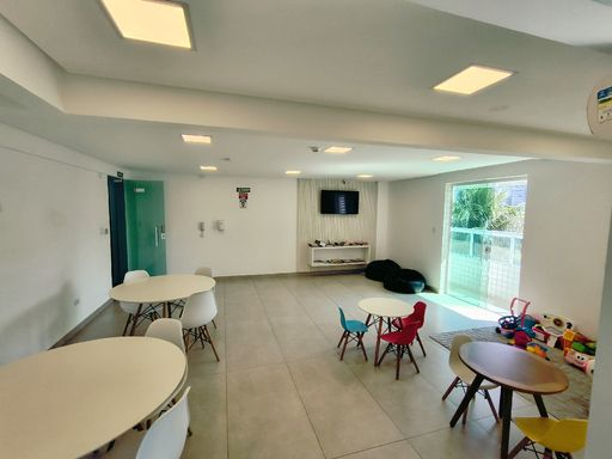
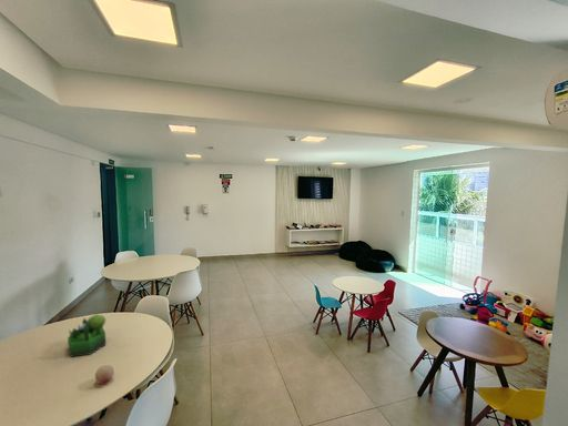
+ fruit (104, 374)
+ plant (87, 332)
